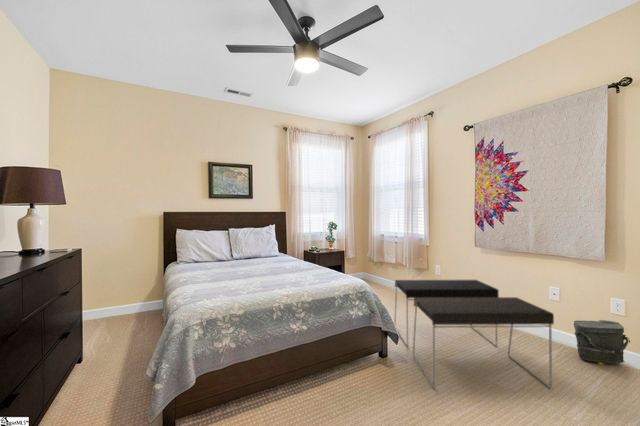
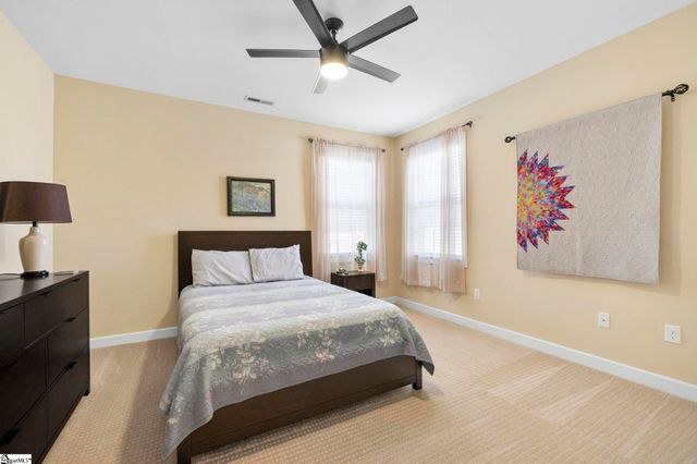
- bag (600, 342)
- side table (456, 321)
